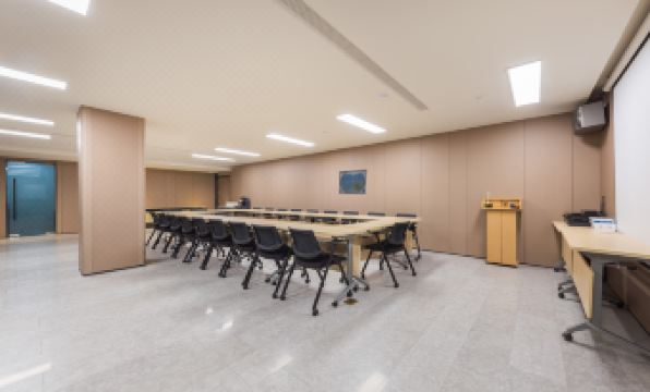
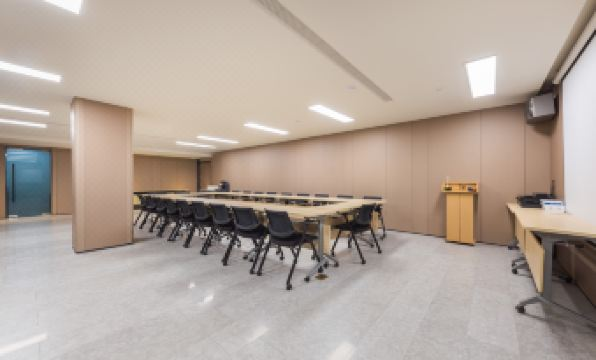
- world map (351, 182)
